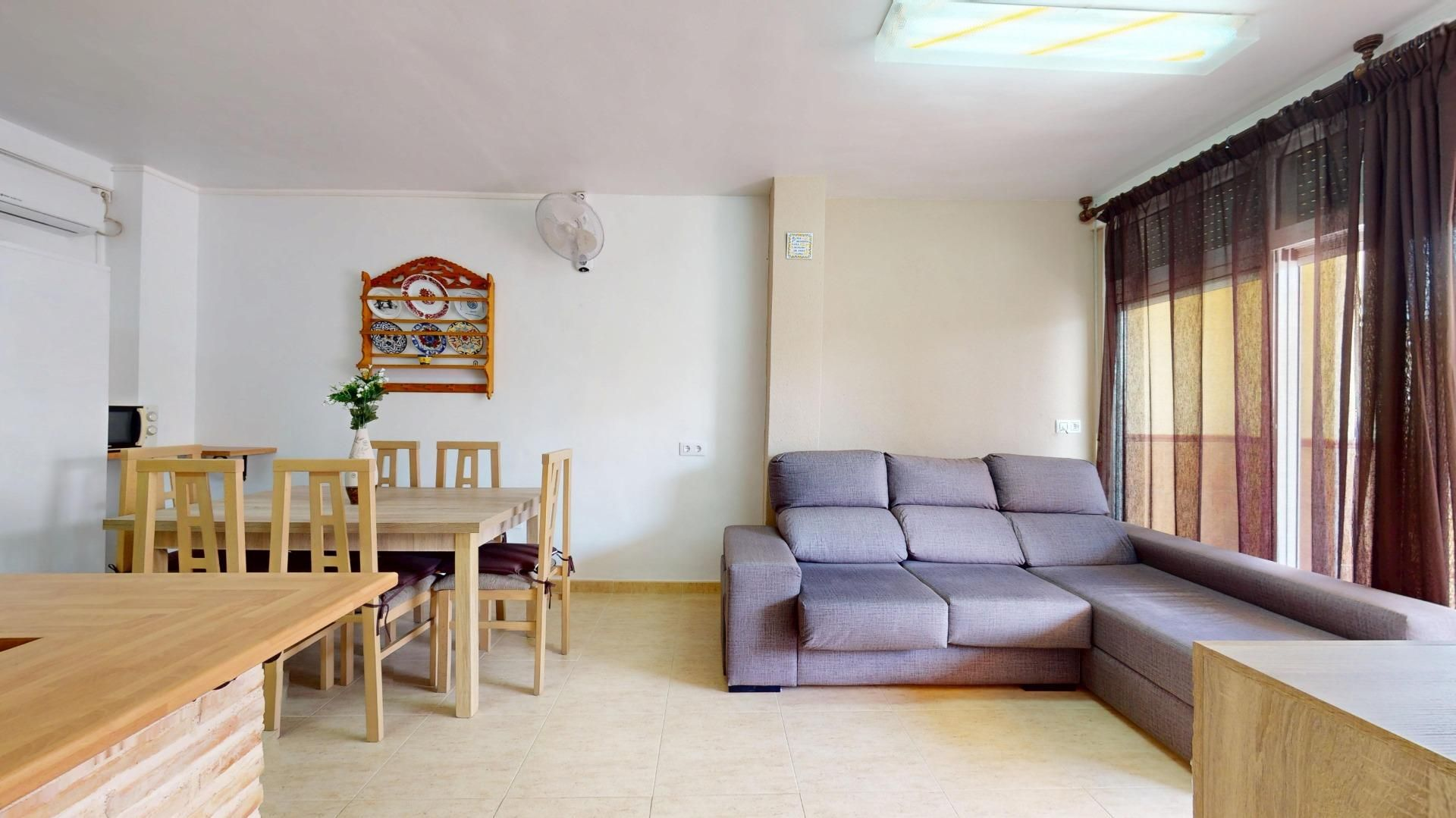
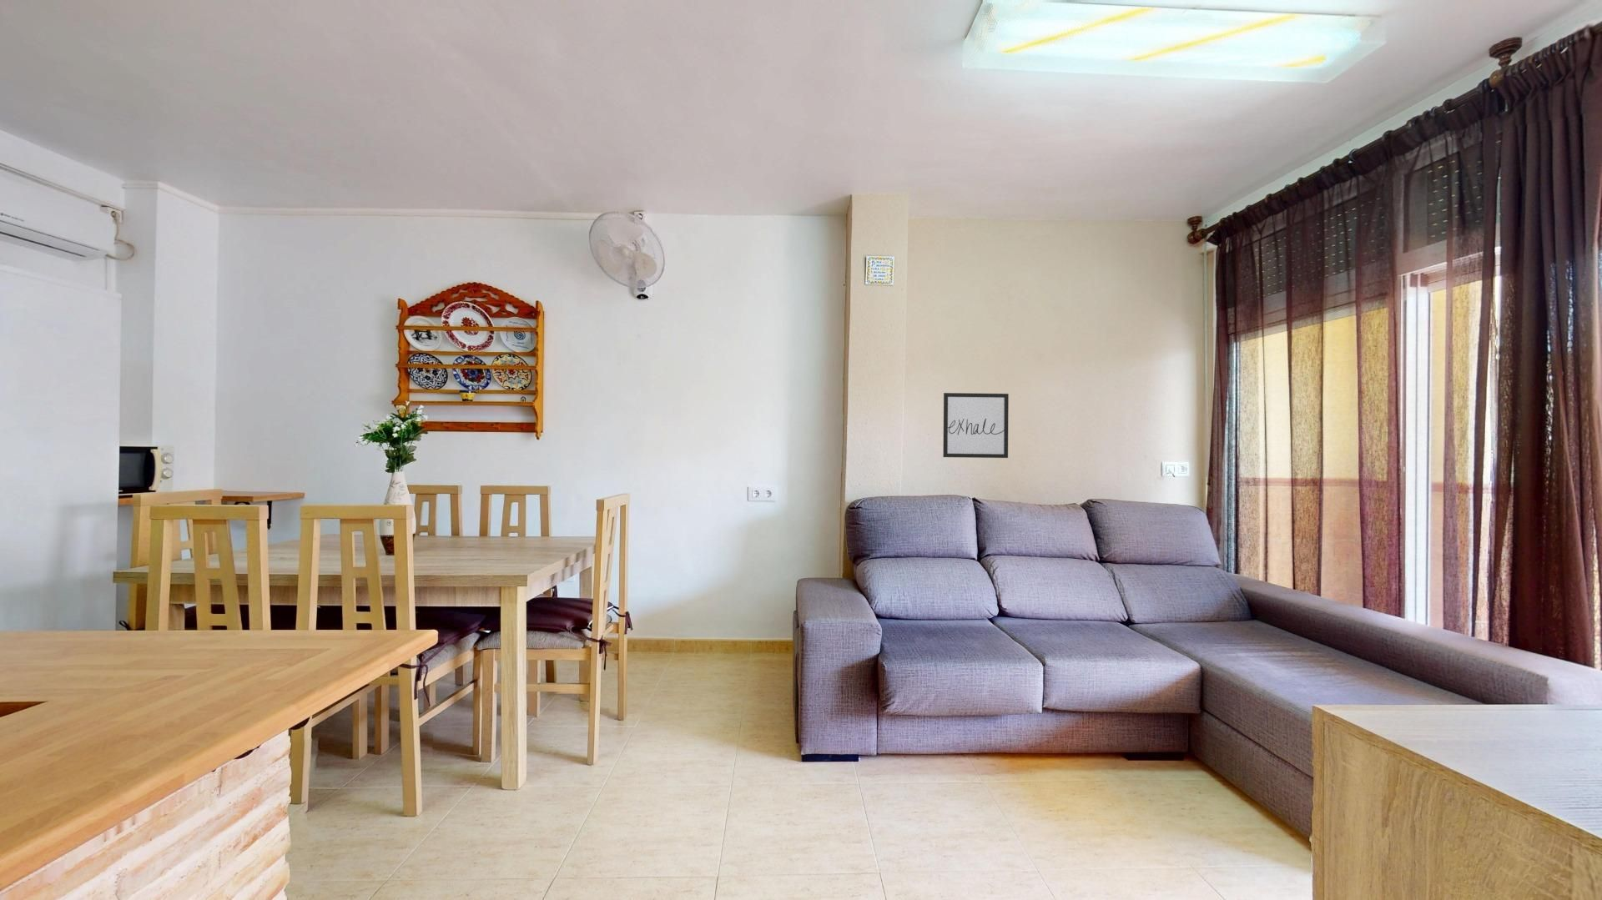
+ wall art (975, 426)
